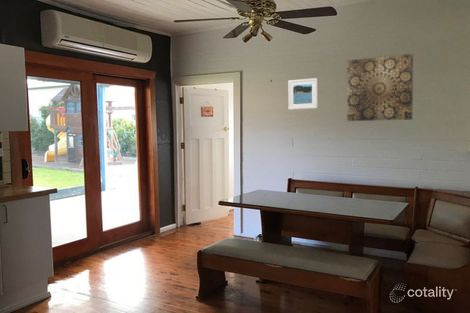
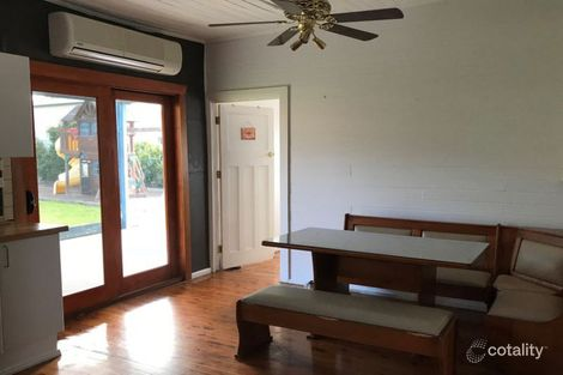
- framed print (302, 94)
- wall art (378, 89)
